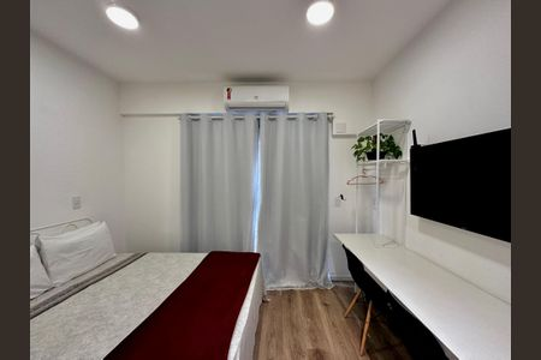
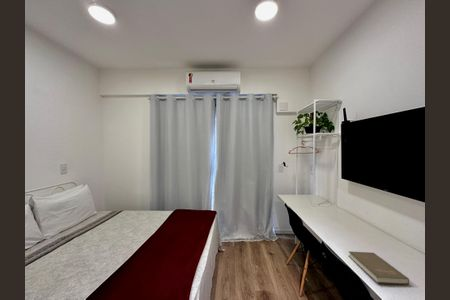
+ book (375, 265)
